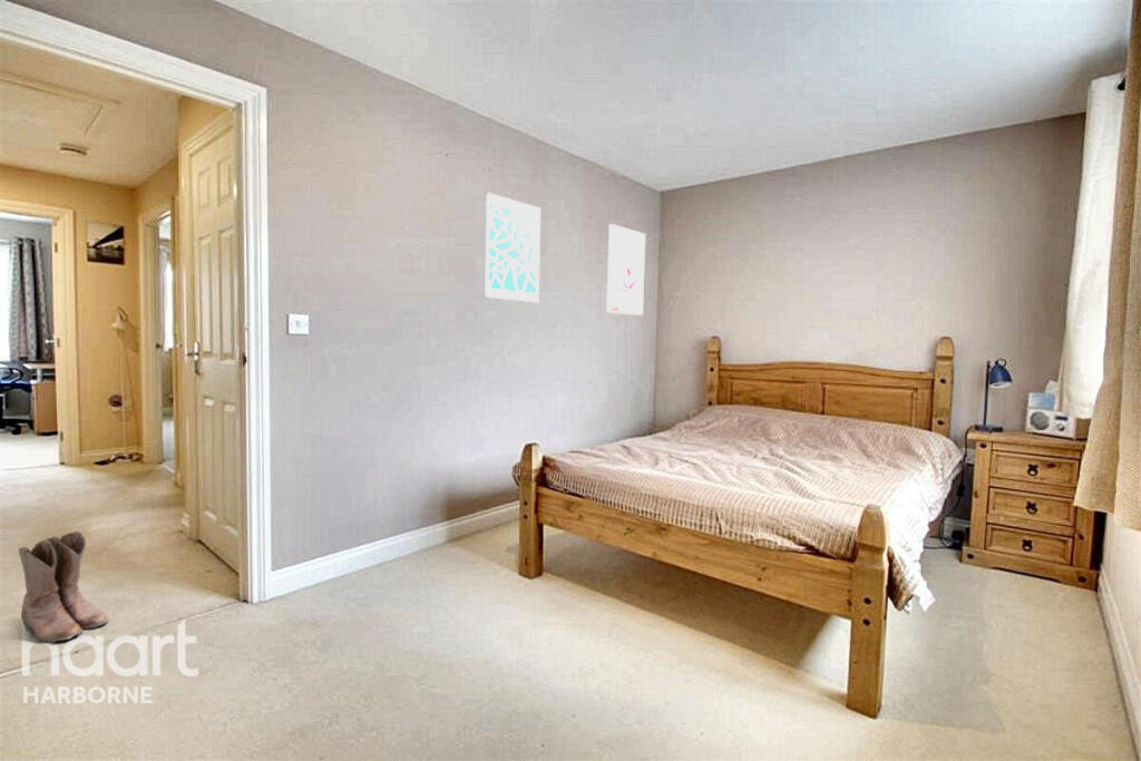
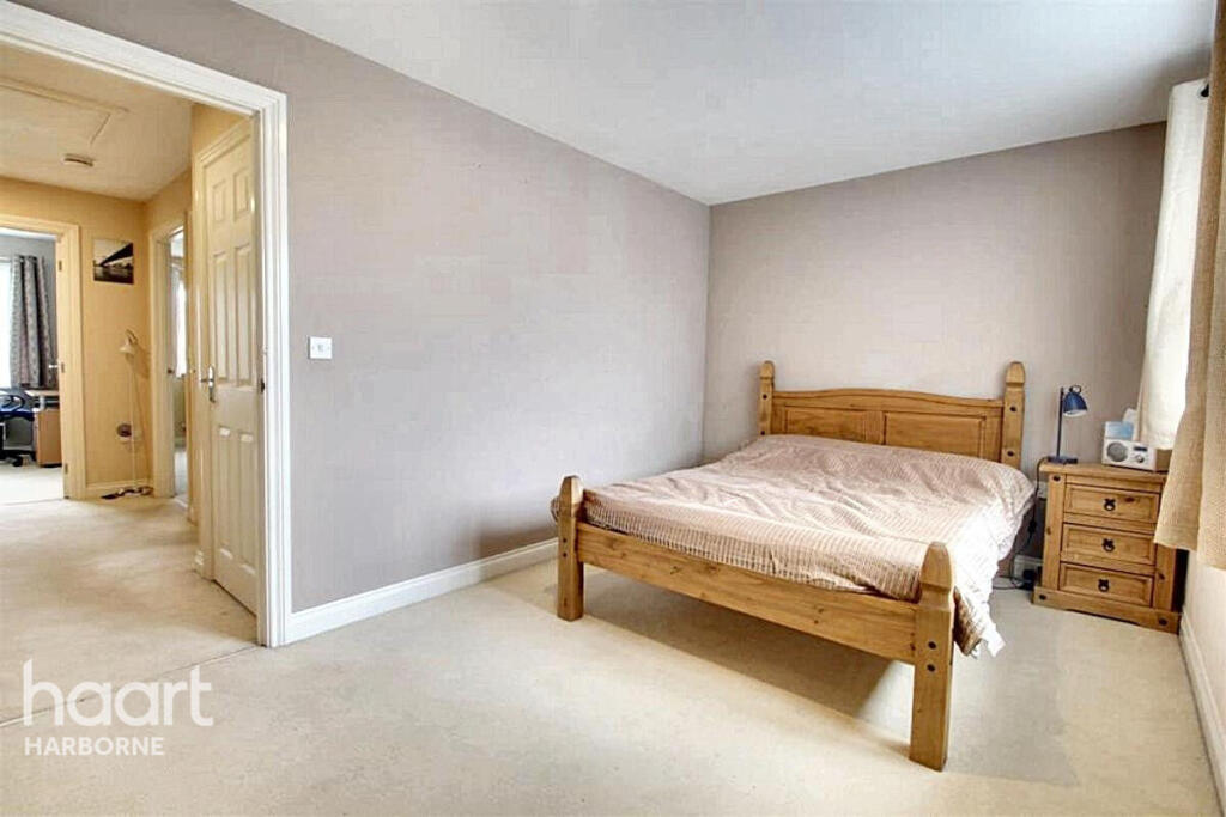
- wall art (514, 250)
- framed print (626, 271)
- boots (64, 582)
